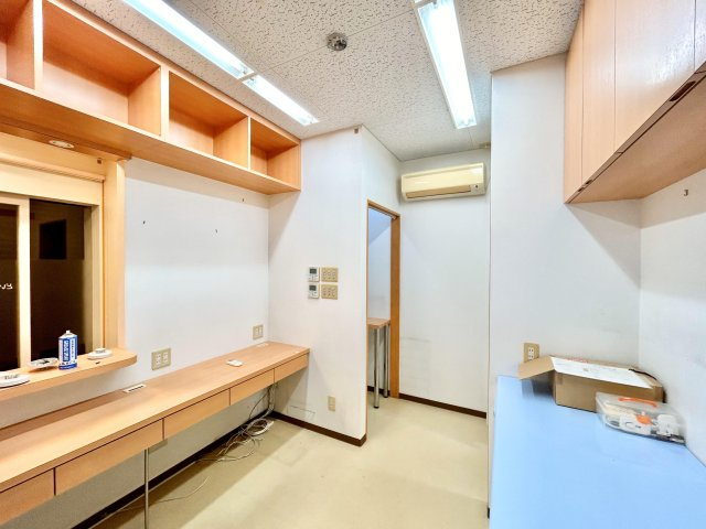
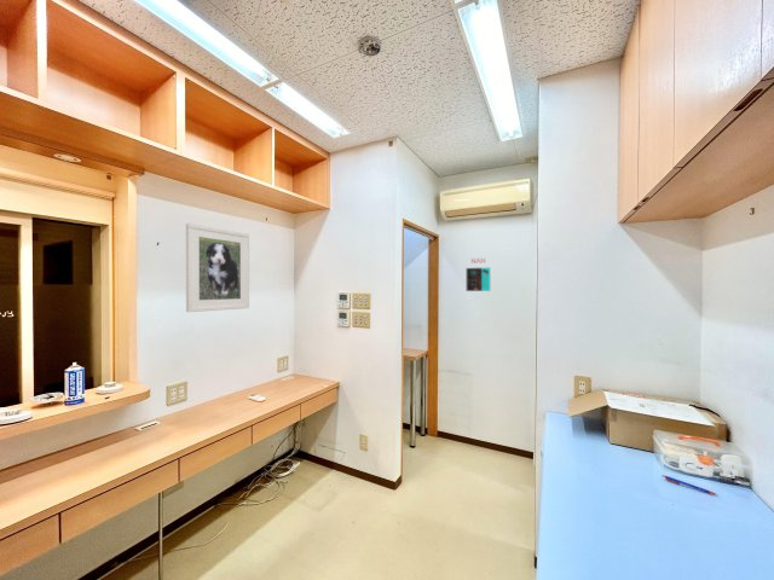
+ calendar (478, 274)
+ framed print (220, 269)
+ pen (688, 485)
